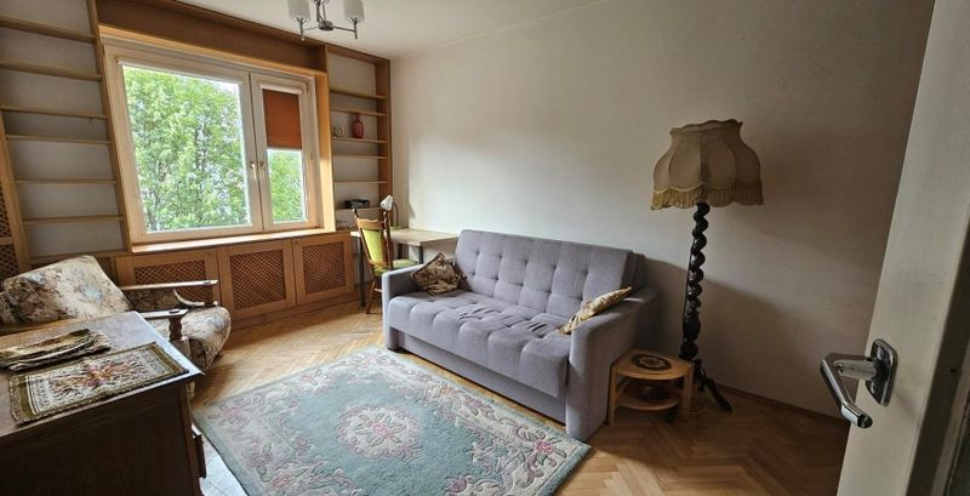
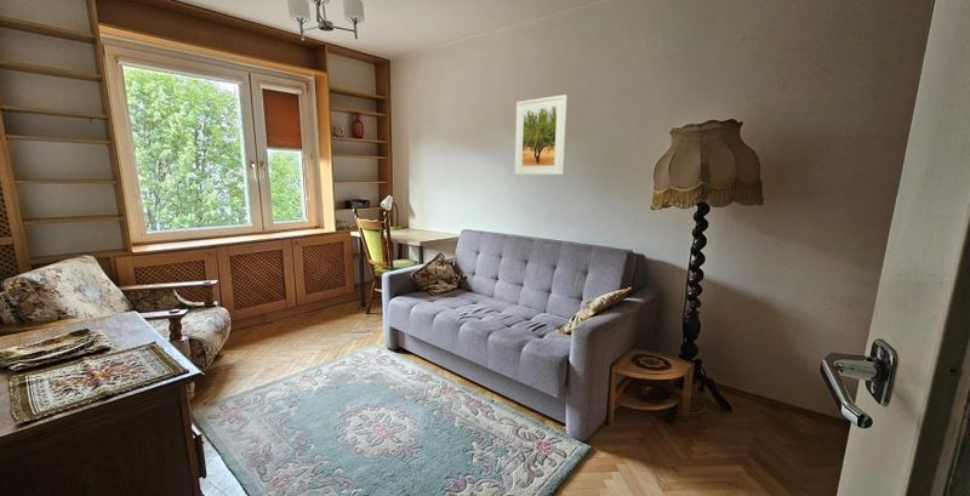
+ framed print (538, 137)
